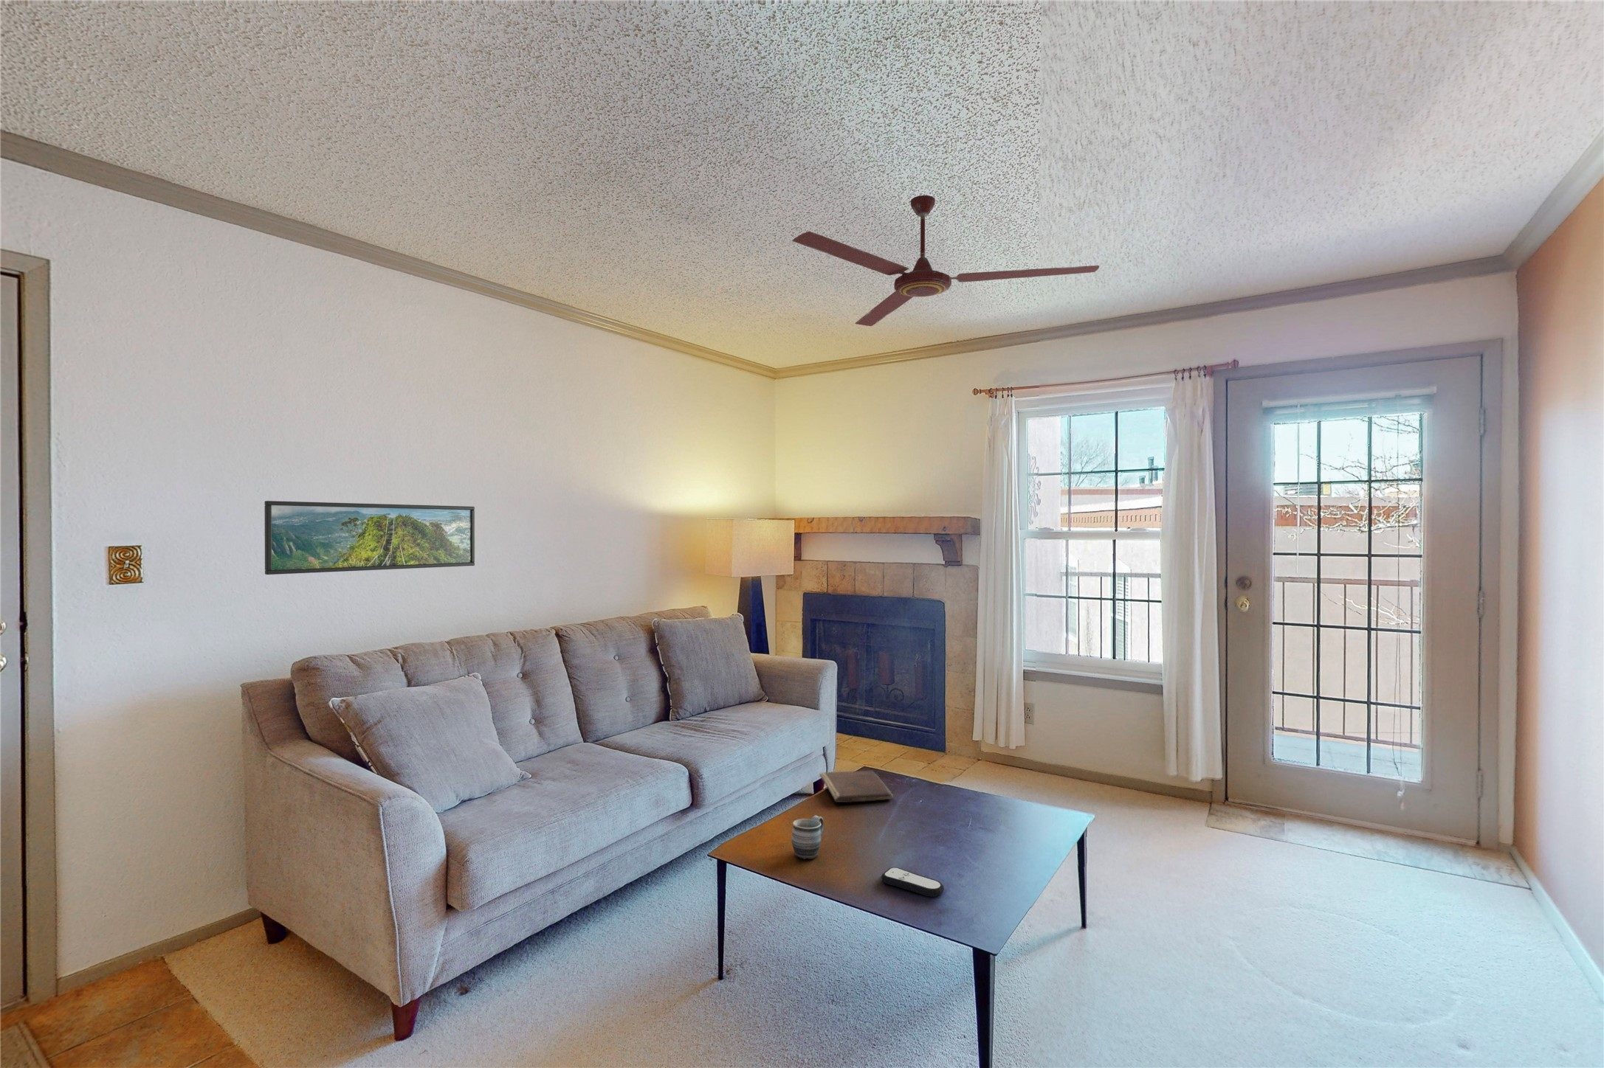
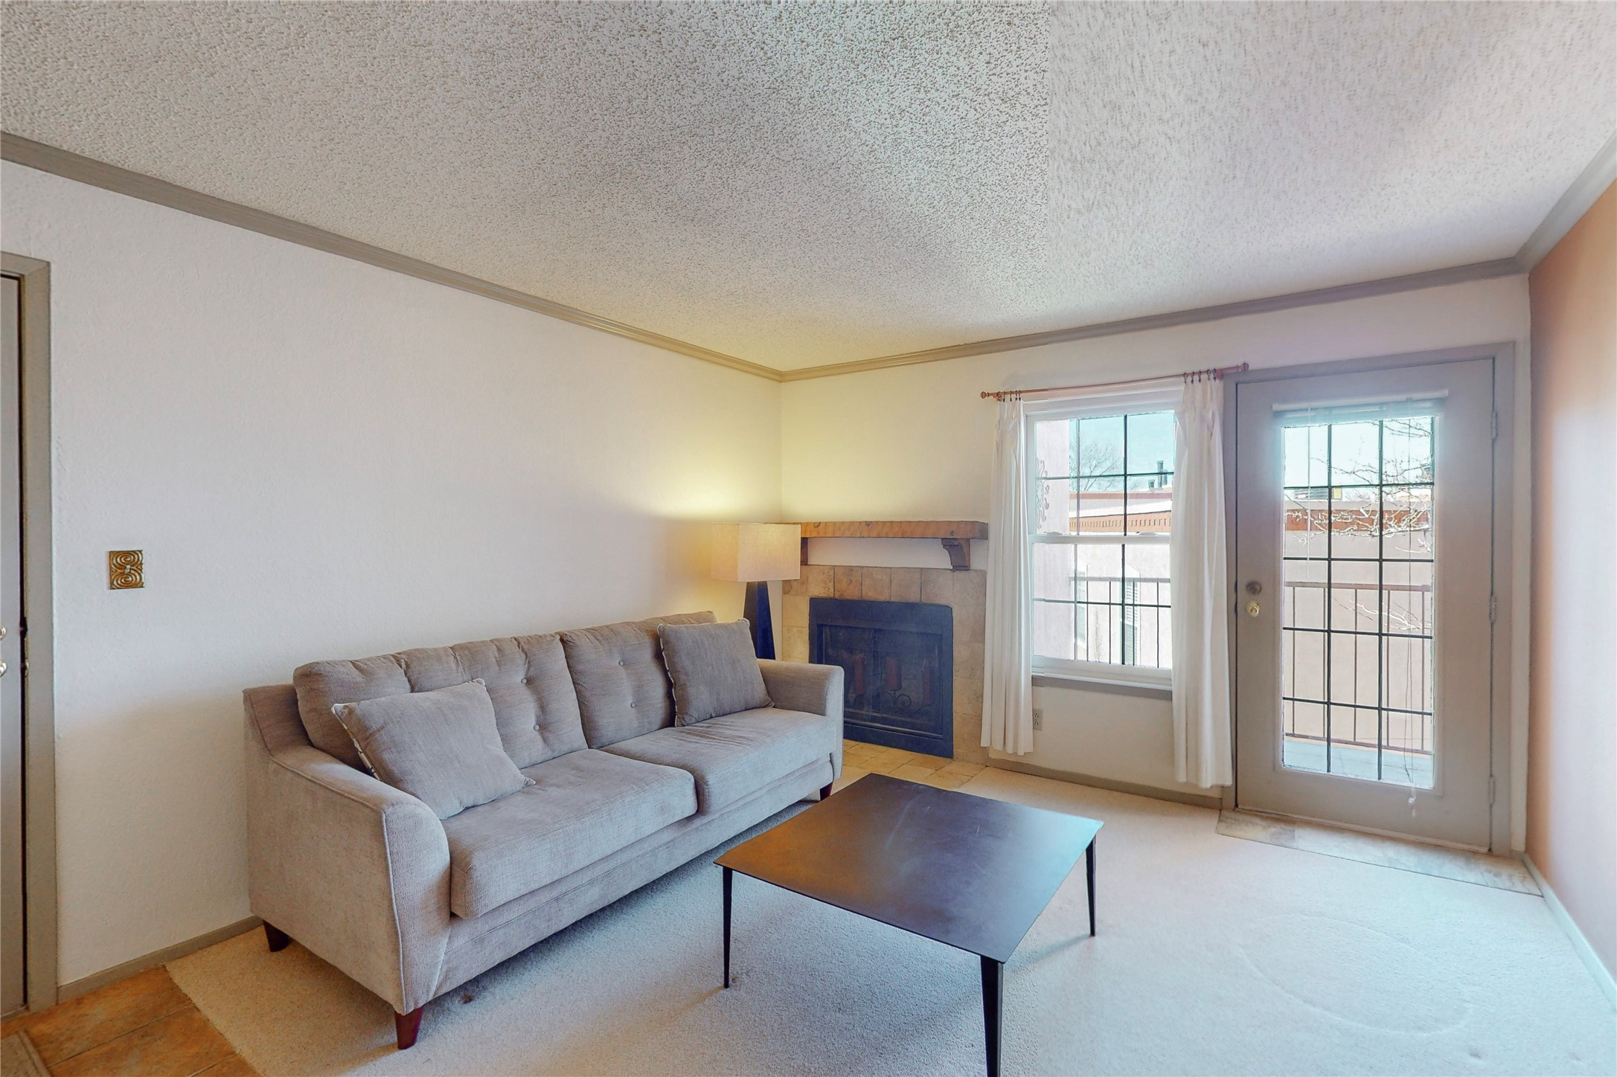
- ceiling fan (959, 274)
- remote control (912, 881)
- mug (809, 836)
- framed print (380, 536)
- book (855, 784)
